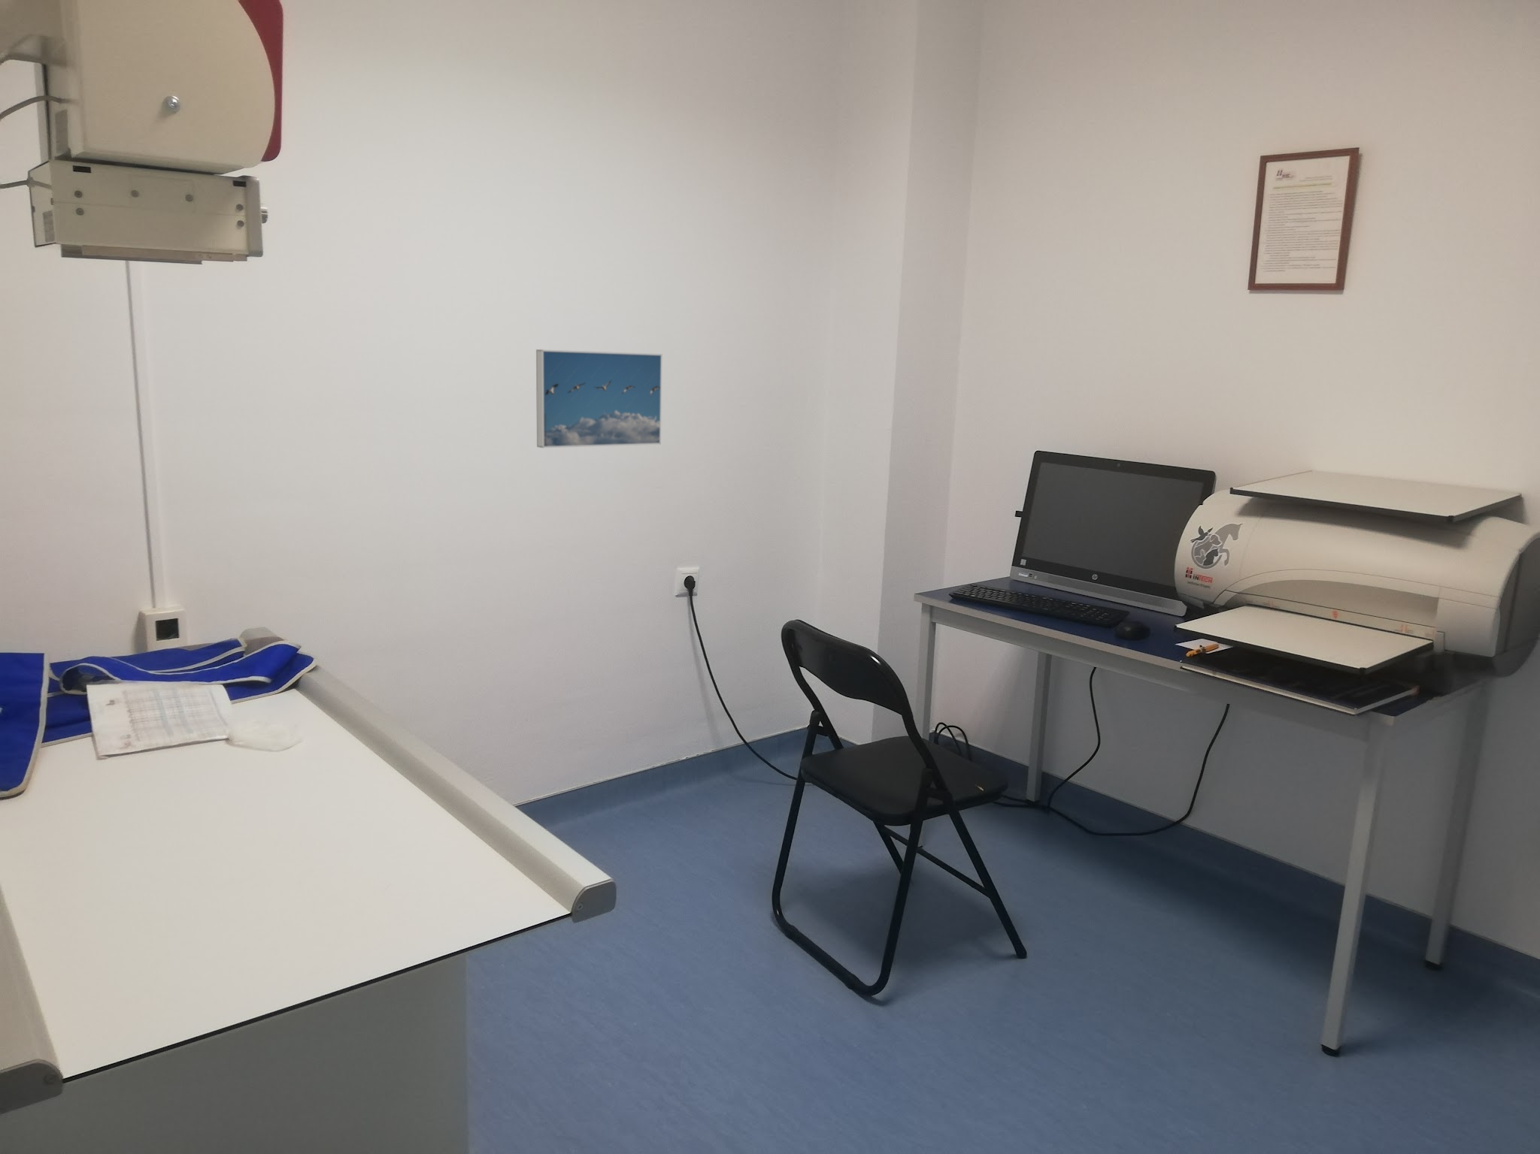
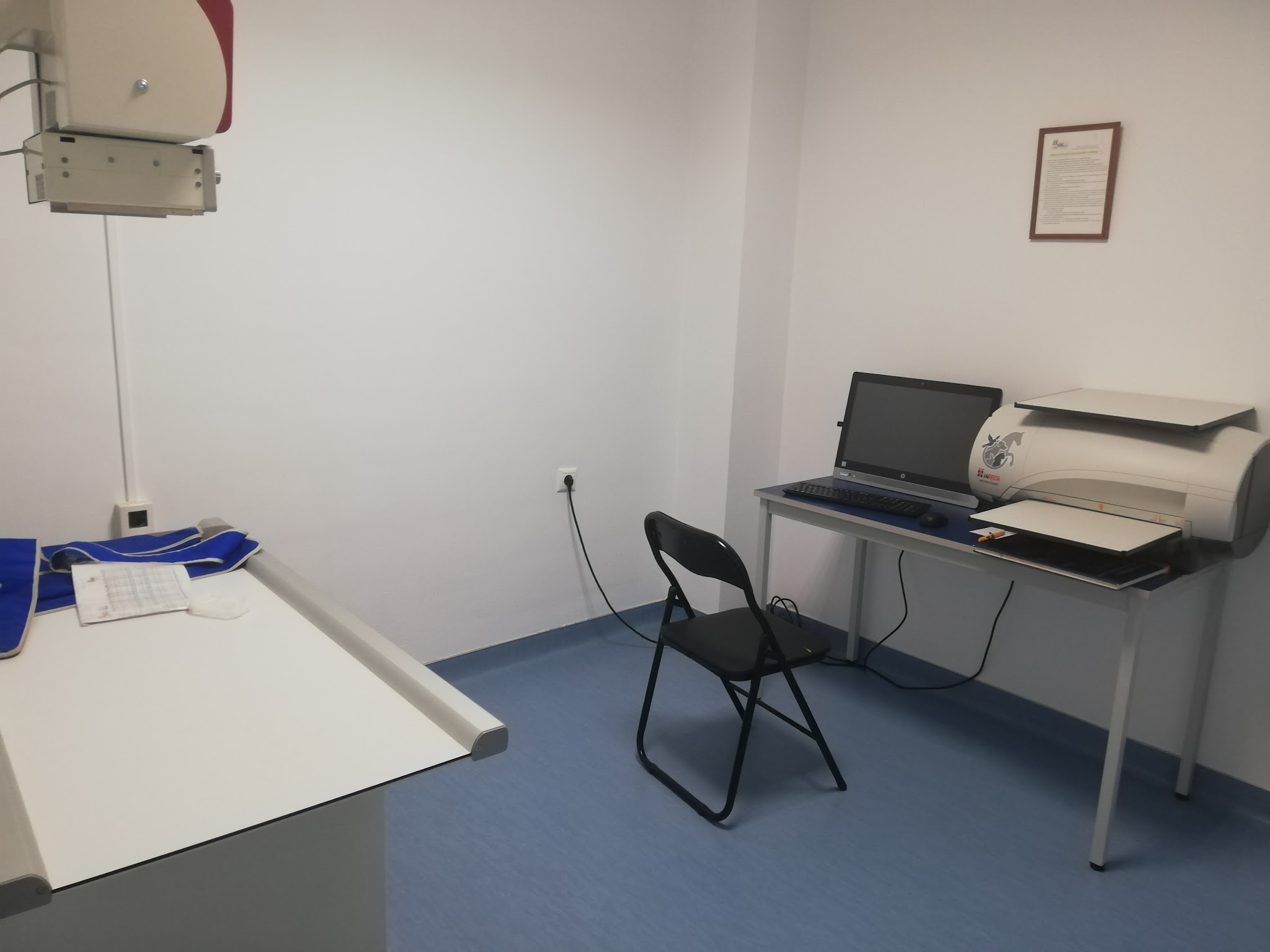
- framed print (600, 399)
